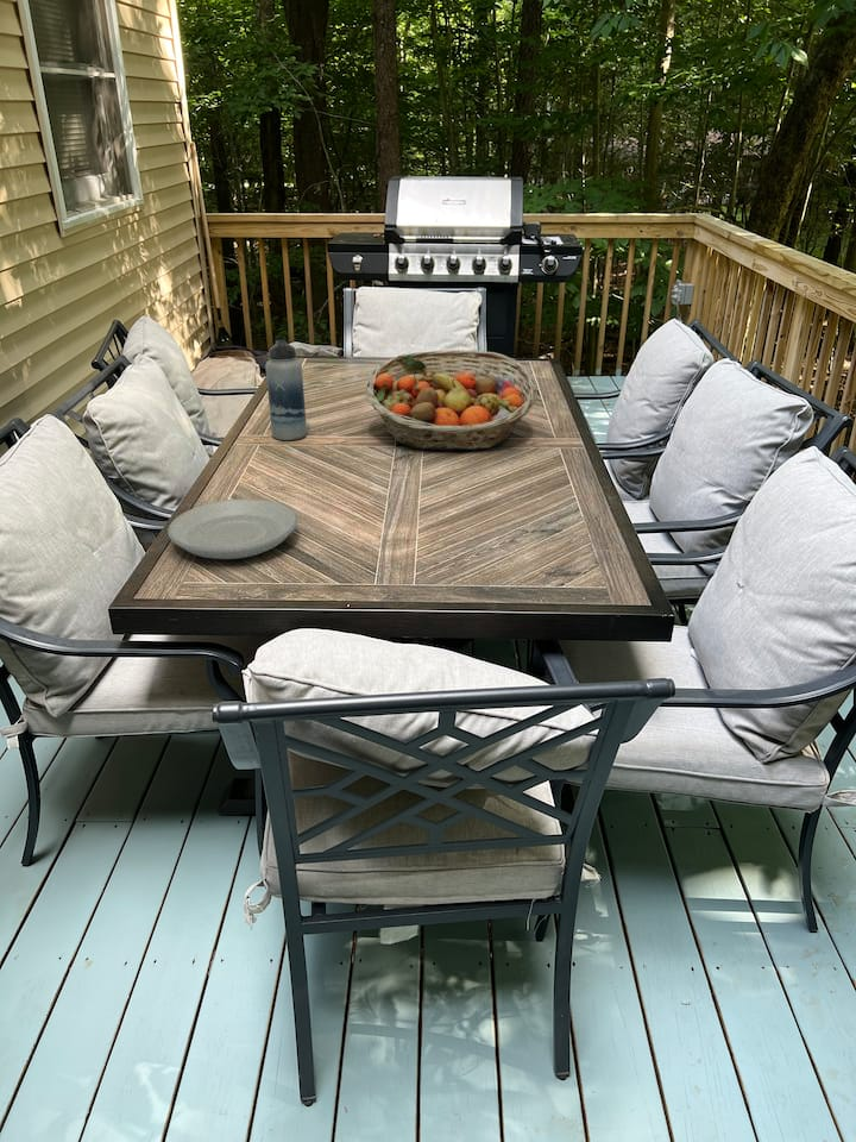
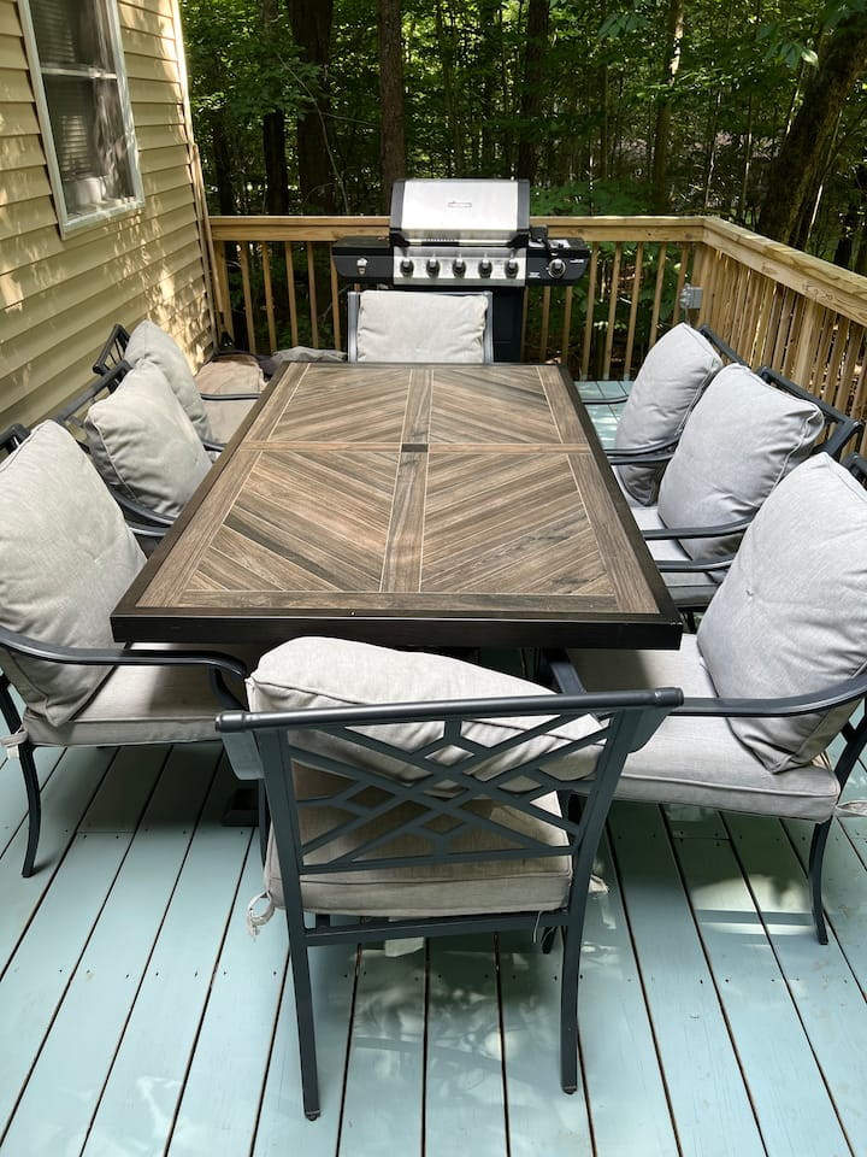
- plate (234, 531)
- water bottle (287, 388)
- fruit basket (451, 400)
